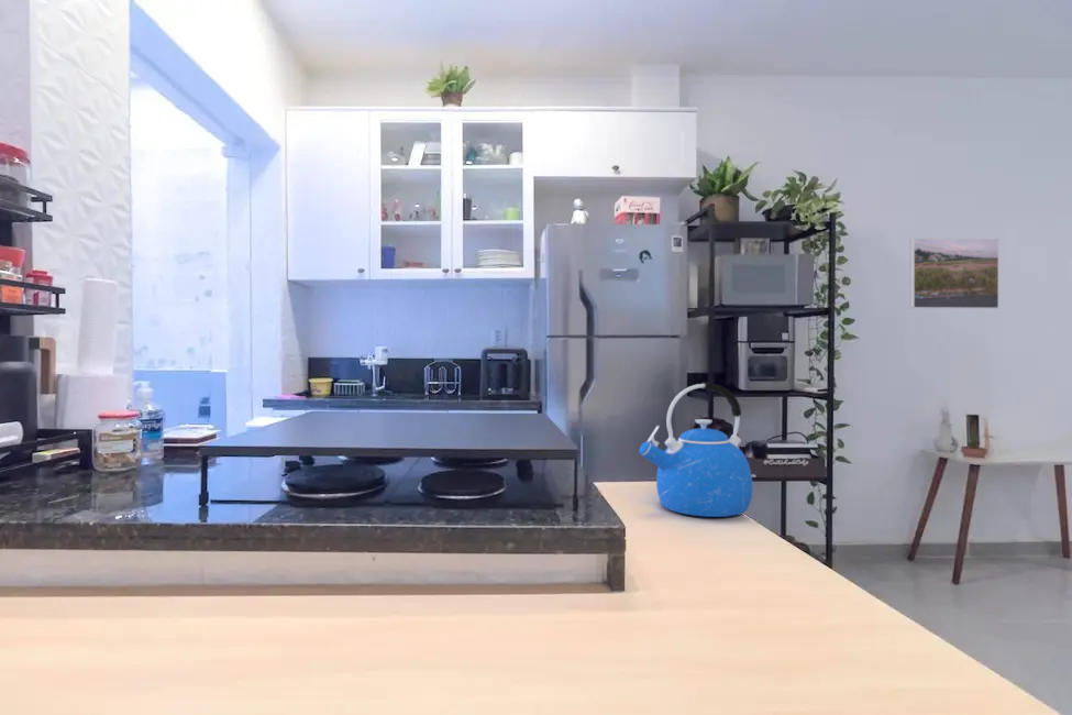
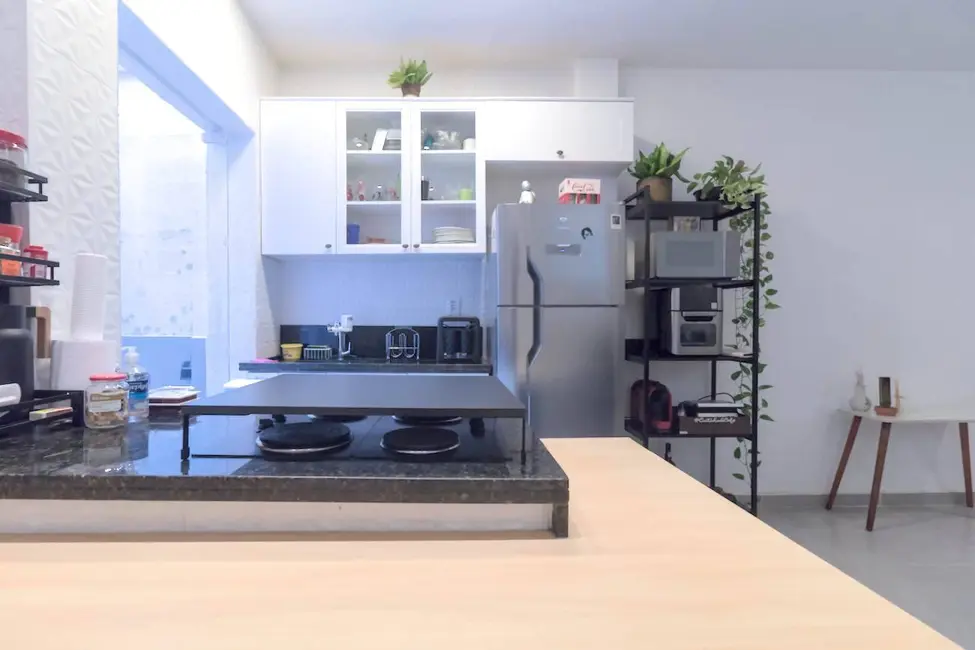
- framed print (954, 273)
- kettle (693, 444)
